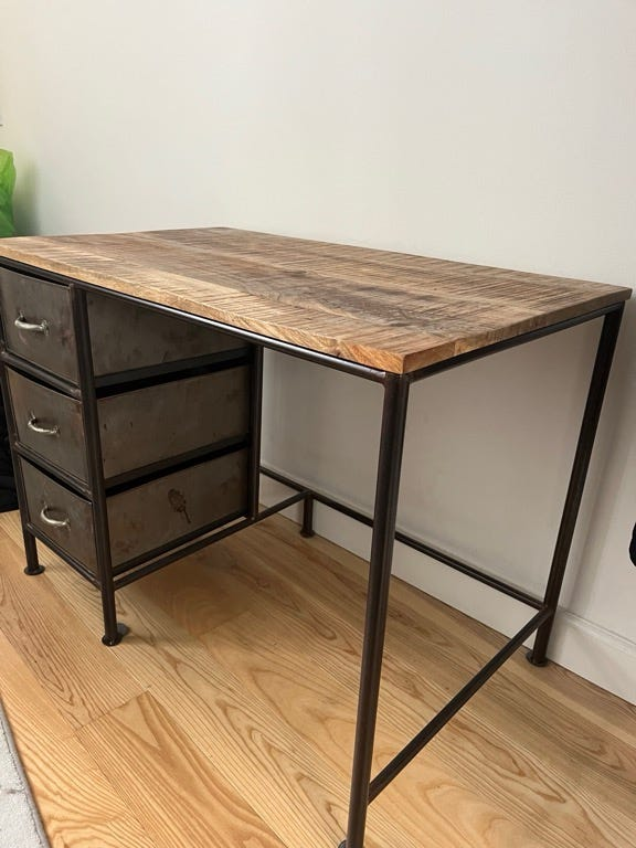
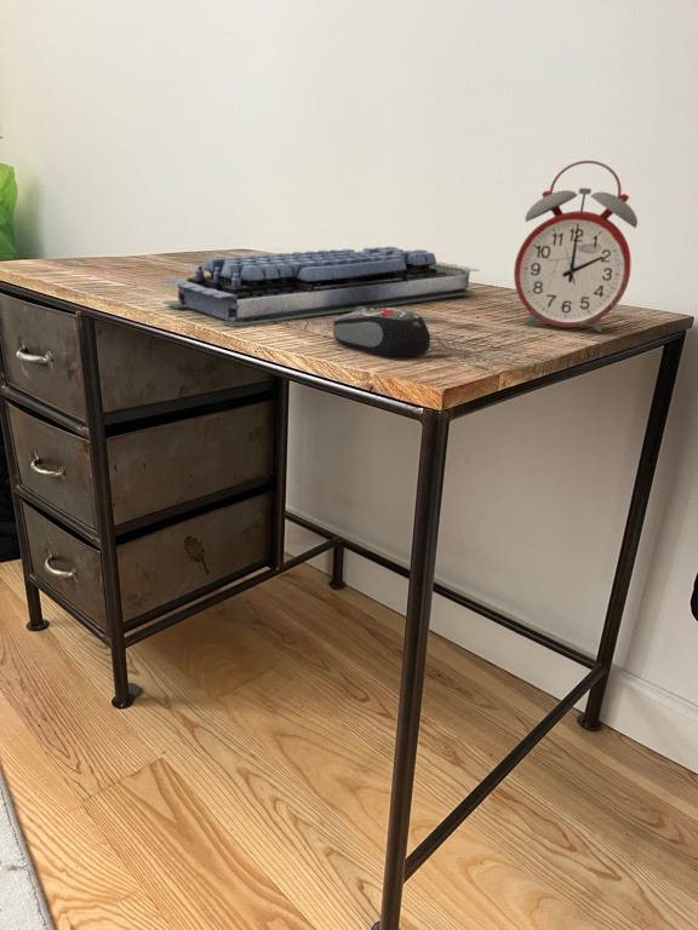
+ alarm clock (576, 246)
+ computer keyboard (334, 277)
+ computer mouse (381, 325)
